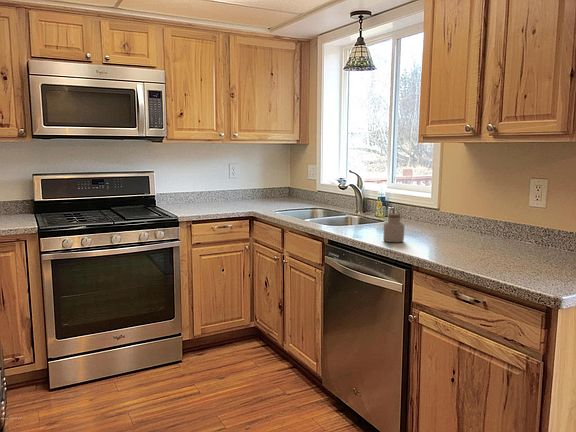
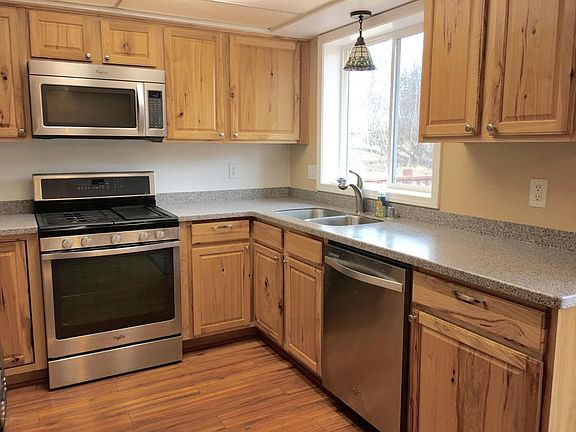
- jar (393, 227)
